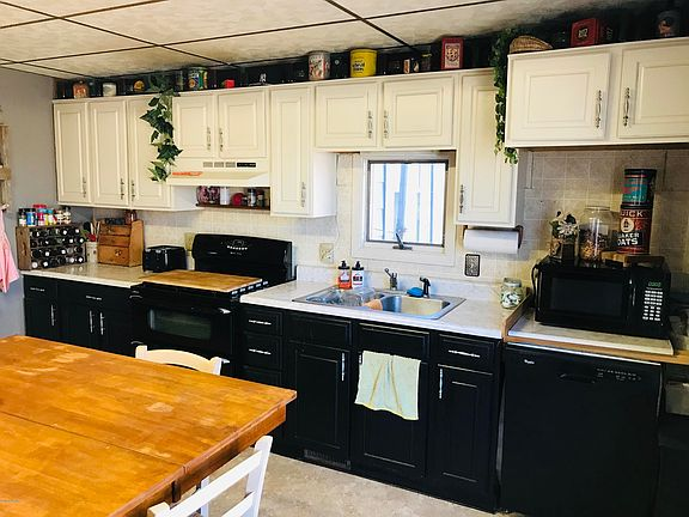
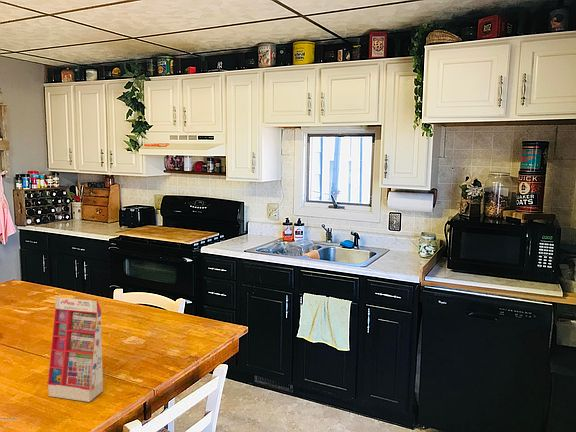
+ gift box (74, 347)
